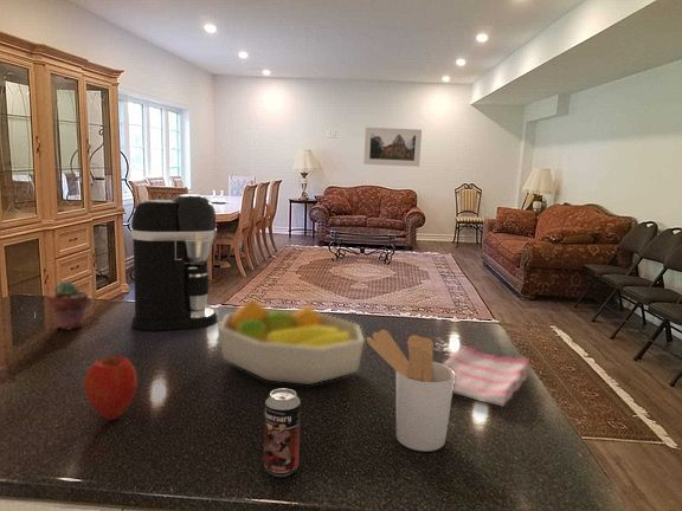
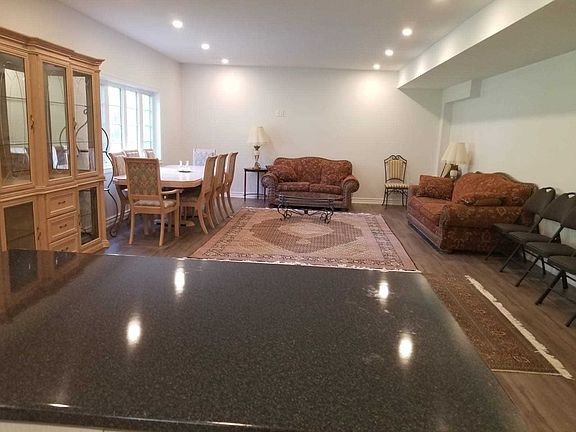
- beverage can (282, 432)
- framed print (392, 147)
- dish towel (478, 371)
- fruit bowl (290, 337)
- utensil holder (408, 386)
- apple (111, 387)
- coffee maker (174, 259)
- potted succulent (69, 303)
